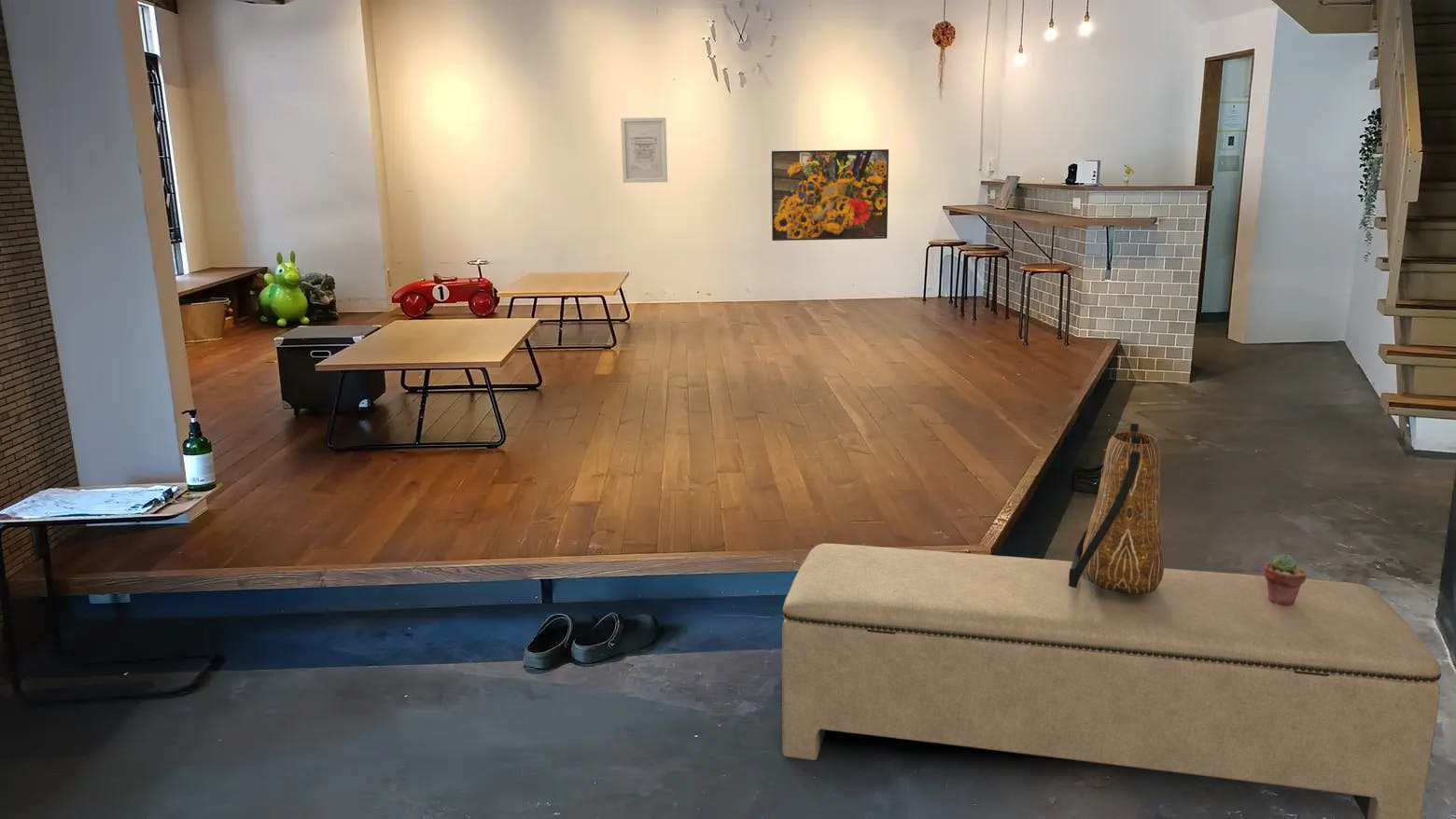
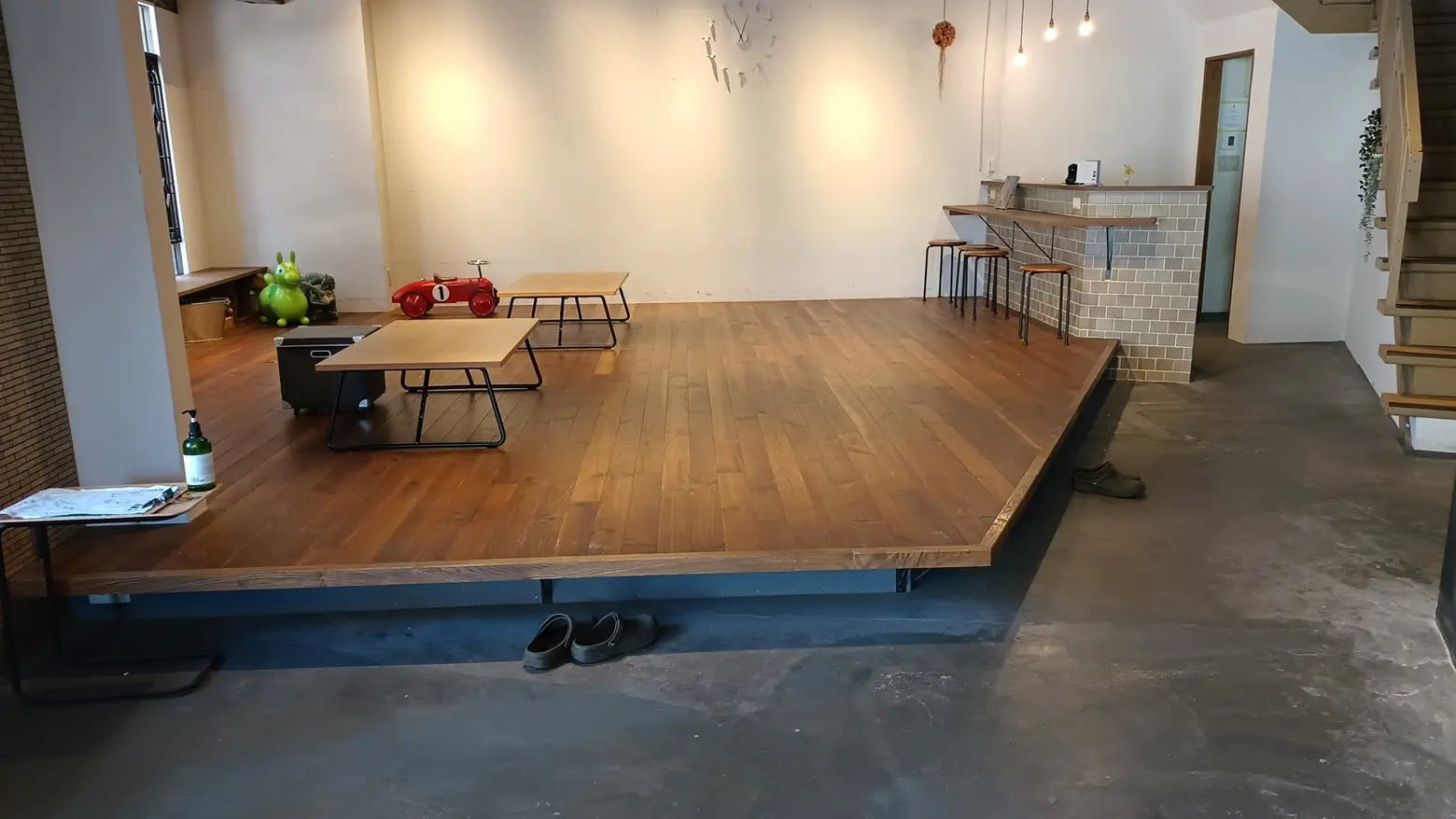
- potted succulent (1284, 577)
- bench (1076, 669)
- tote bag (1121, 512)
- wall art (644, 150)
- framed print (830, 195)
